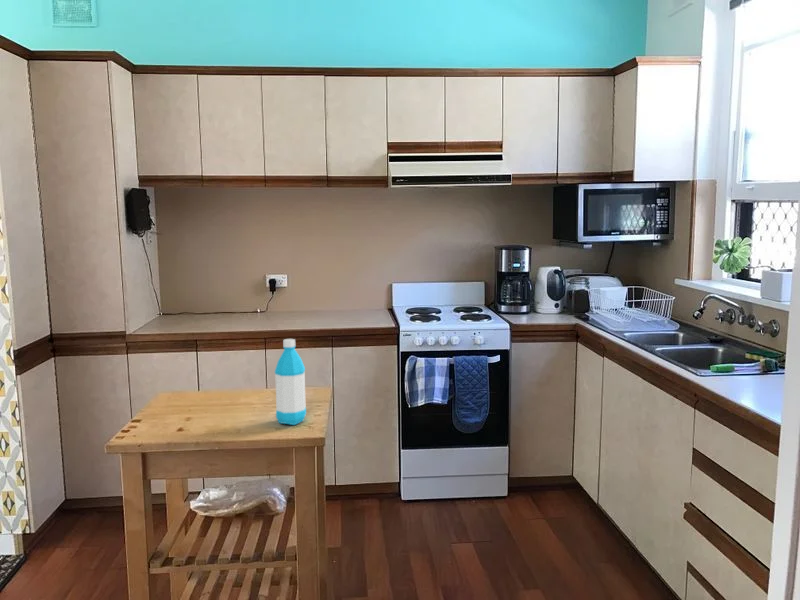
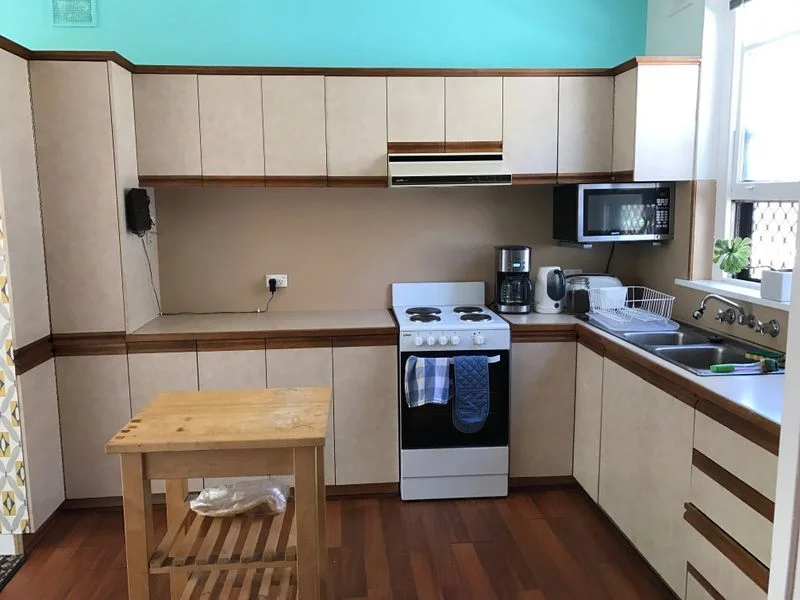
- water bottle (290, 381)
